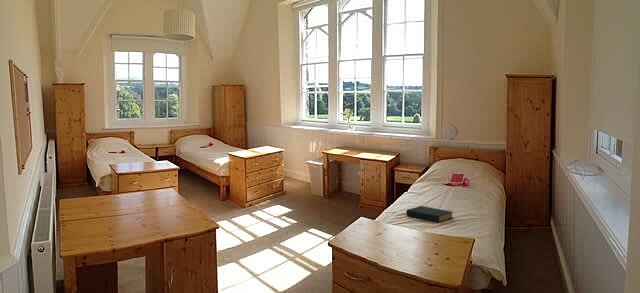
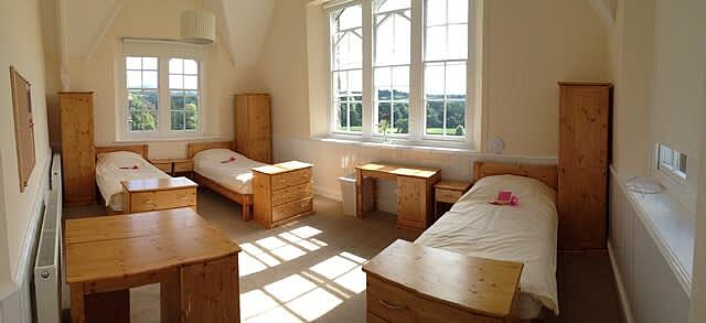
- hardback book (429, 213)
